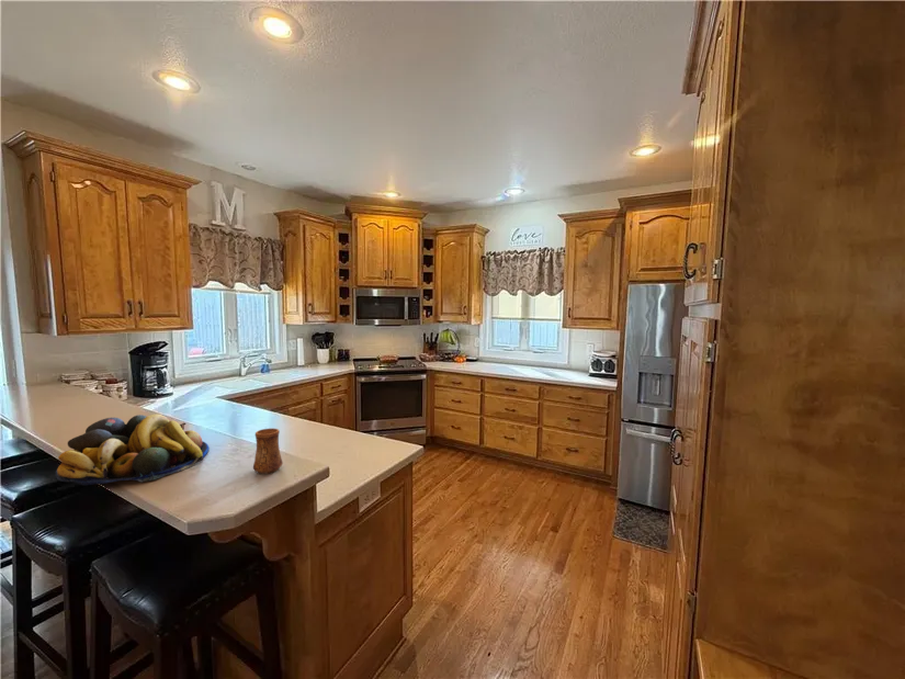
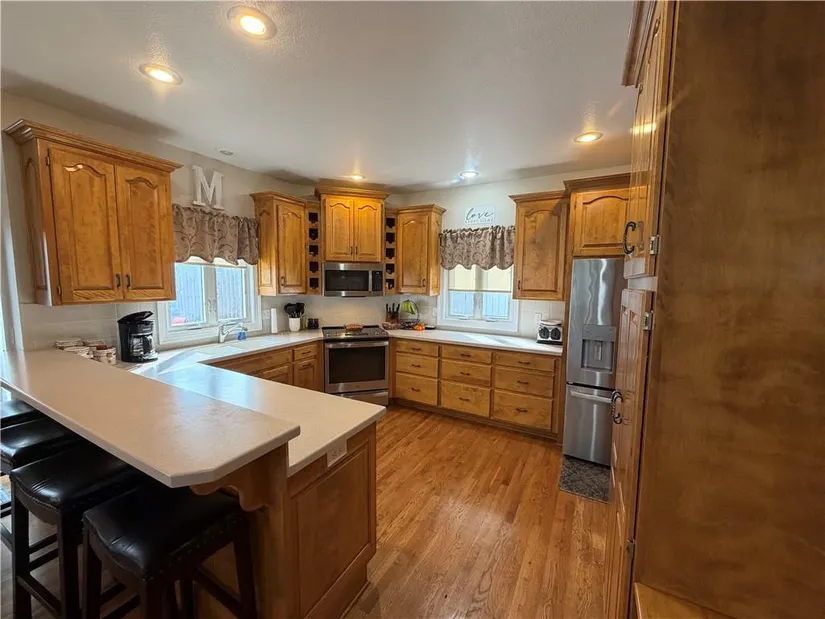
- cup (268, 450)
- fruit bowl (139, 439)
